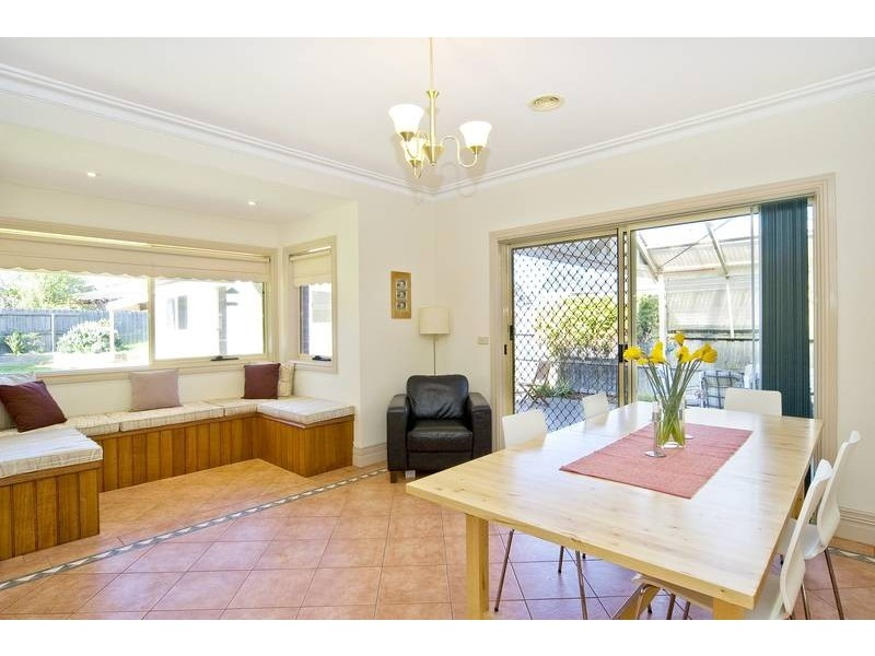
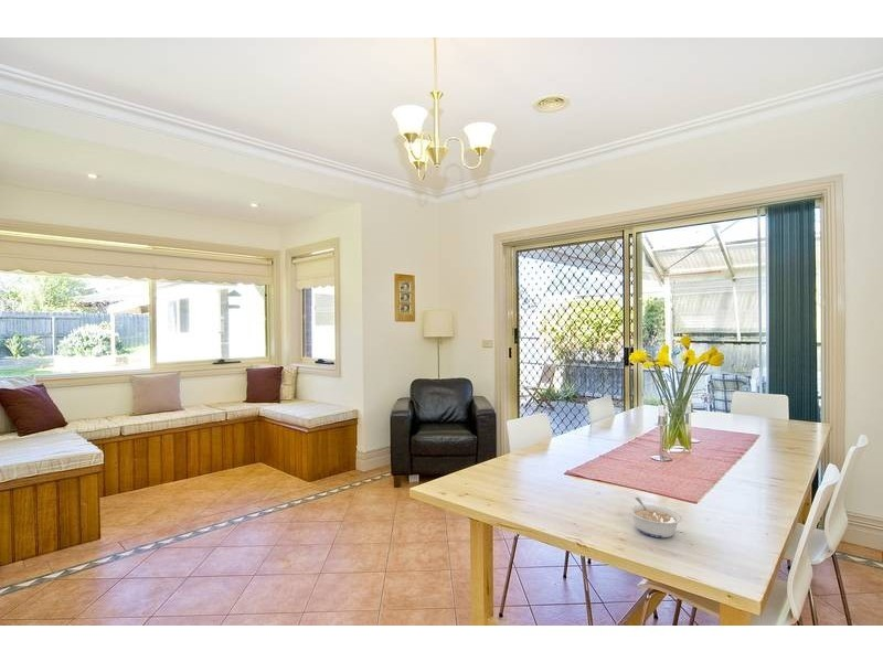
+ legume (652, 520)
